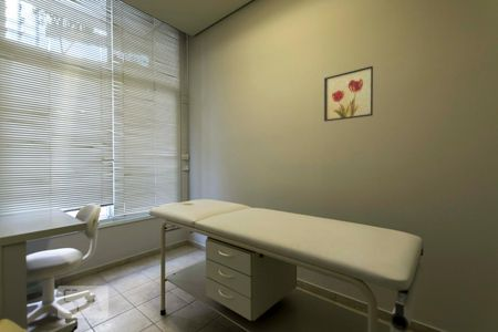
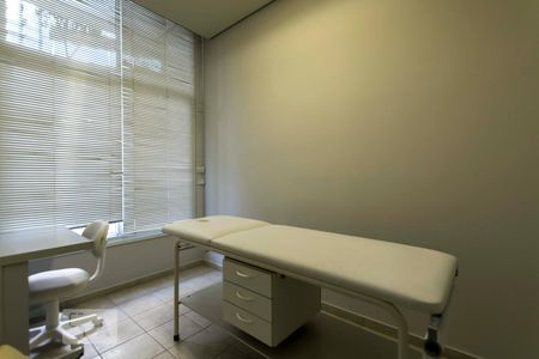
- wall art (346, 95)
